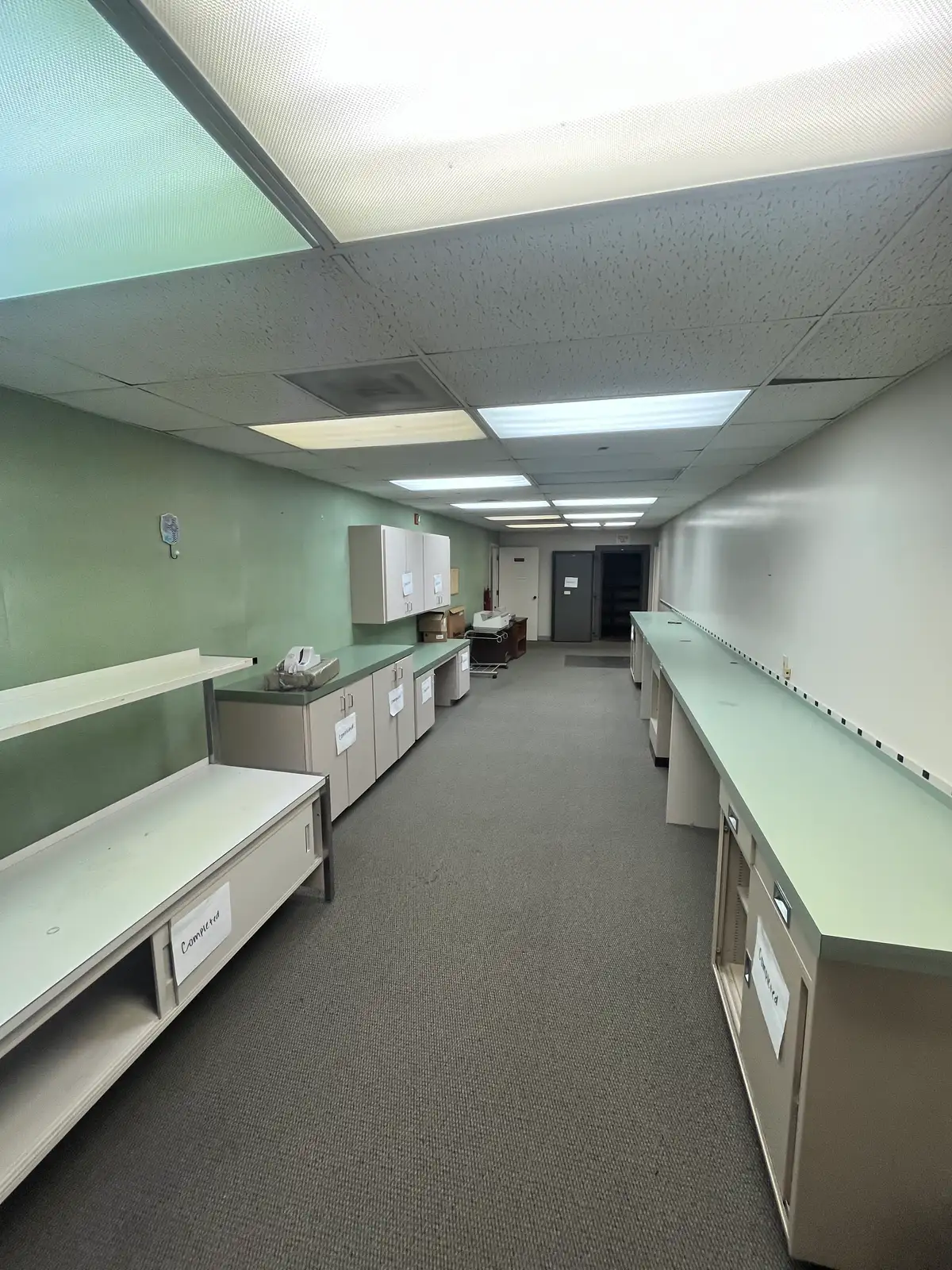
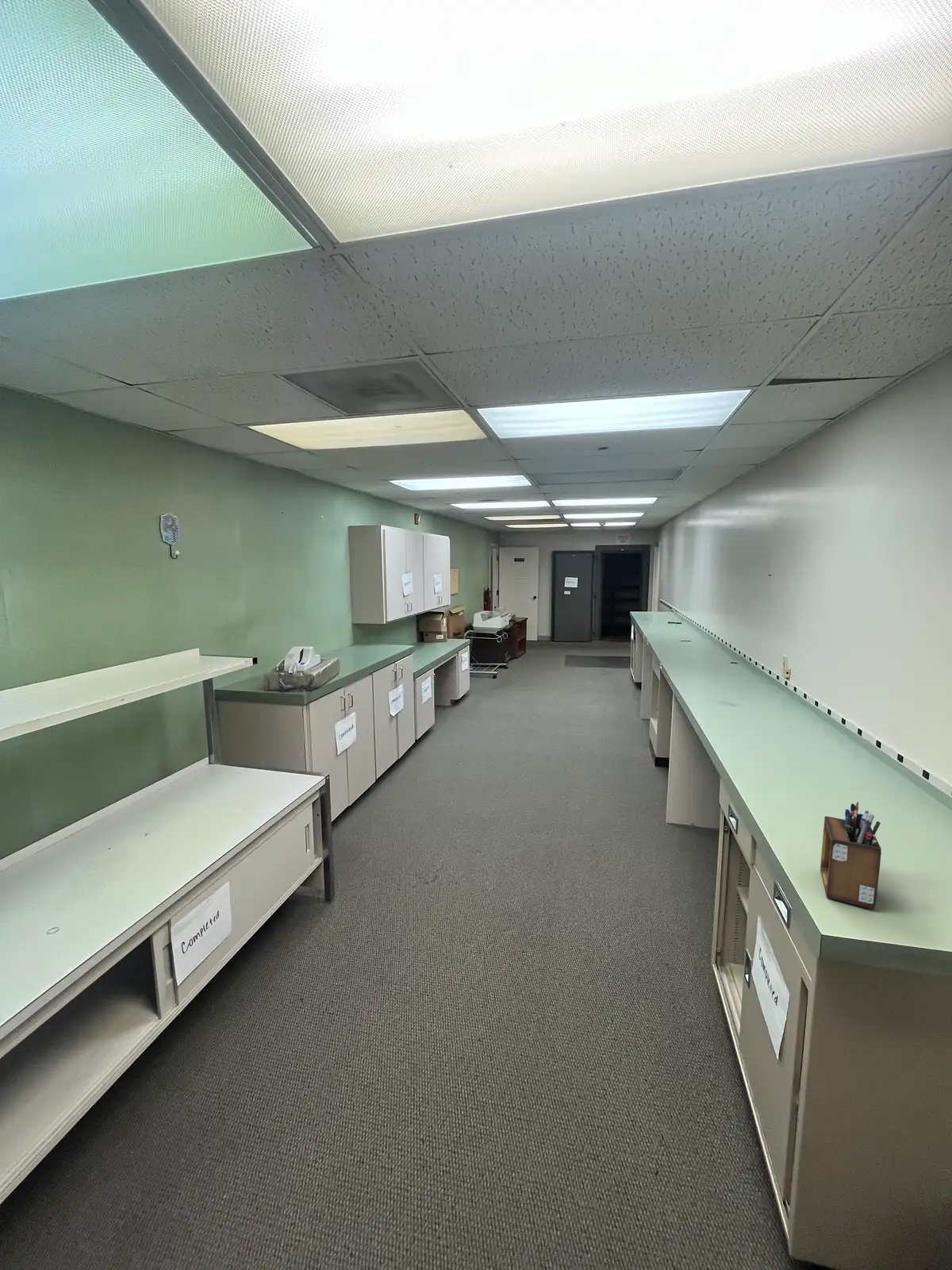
+ desk organizer (849, 849)
